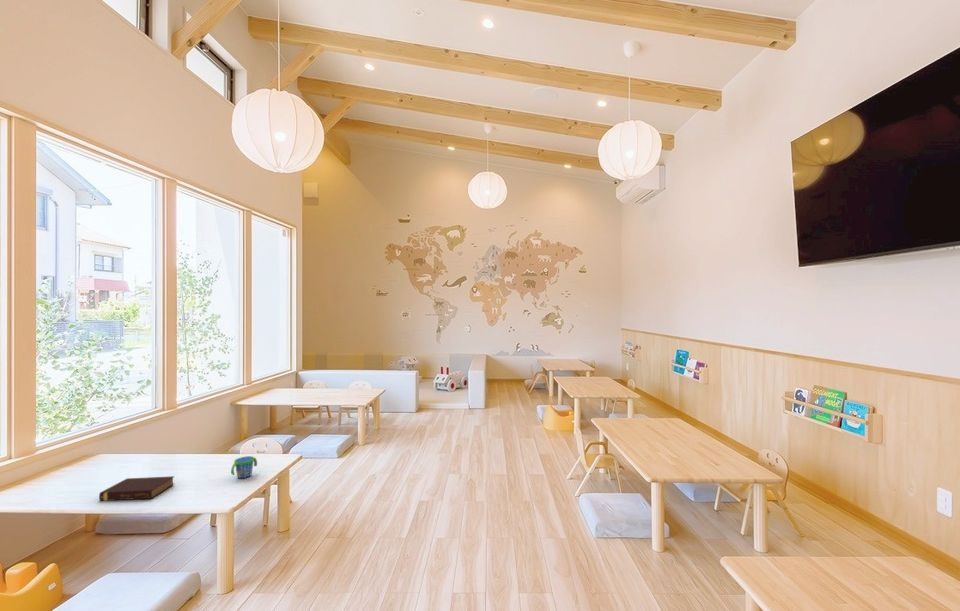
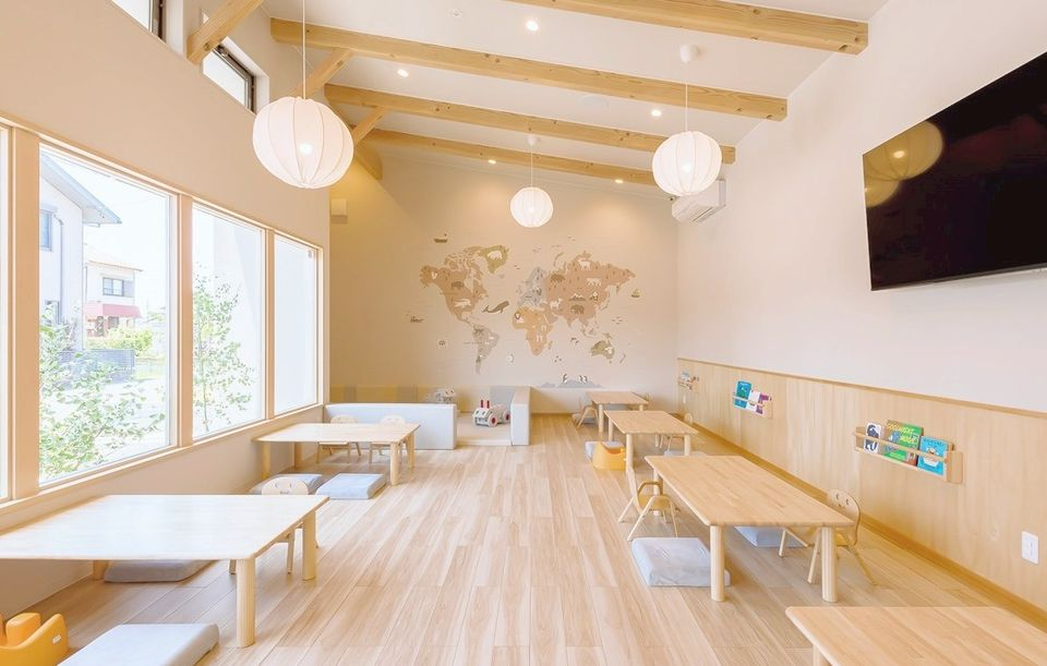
- snack cup (244, 467)
- book (138, 488)
